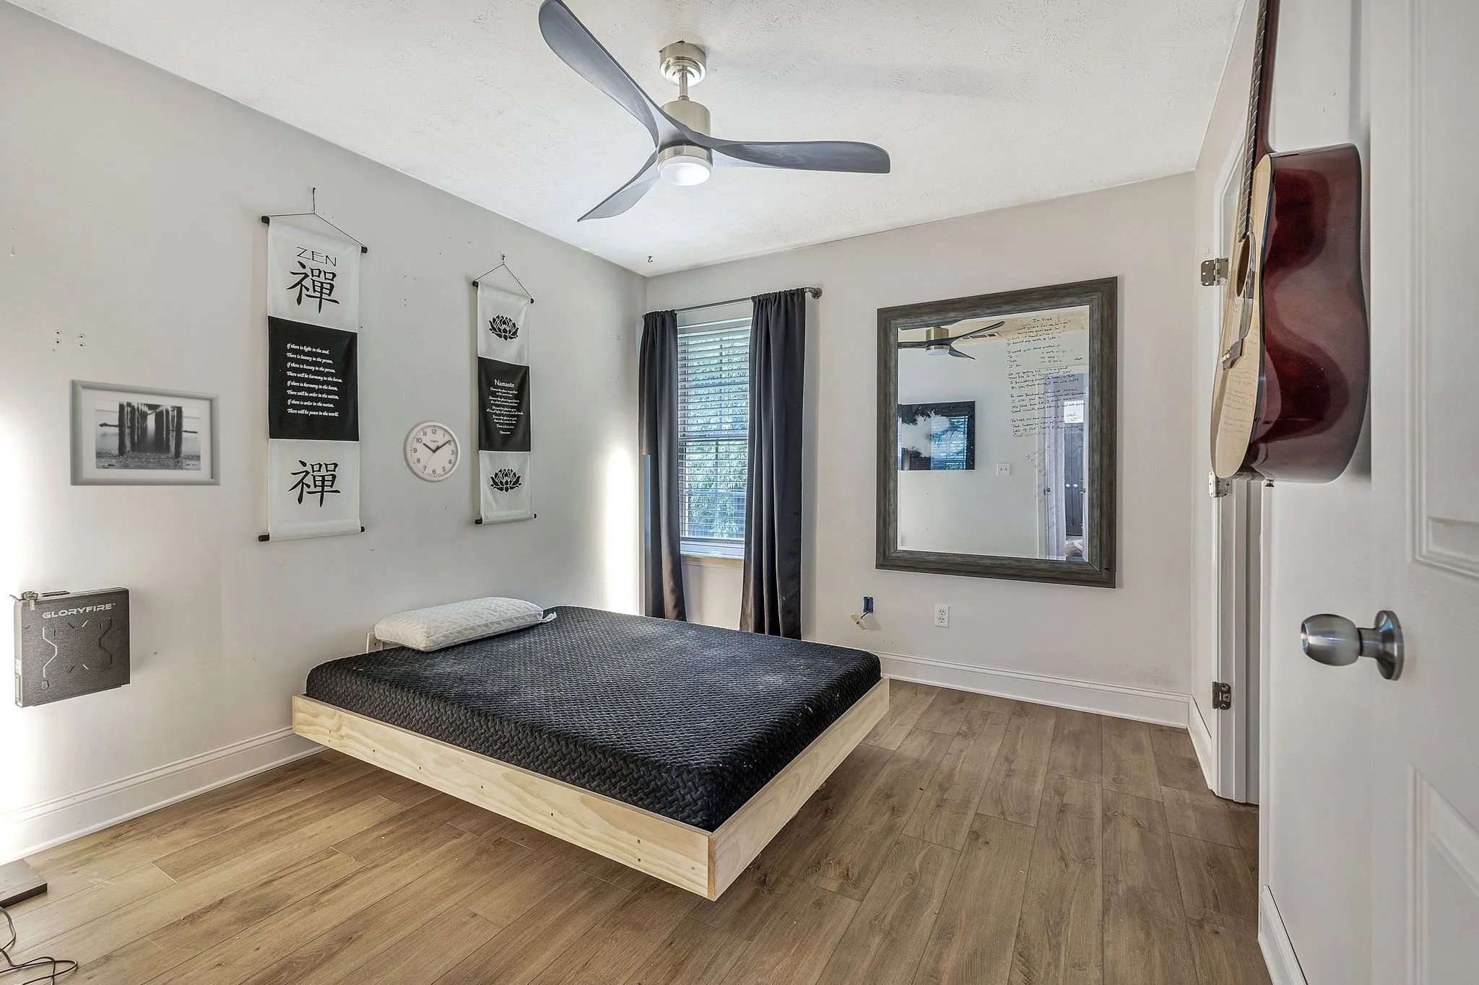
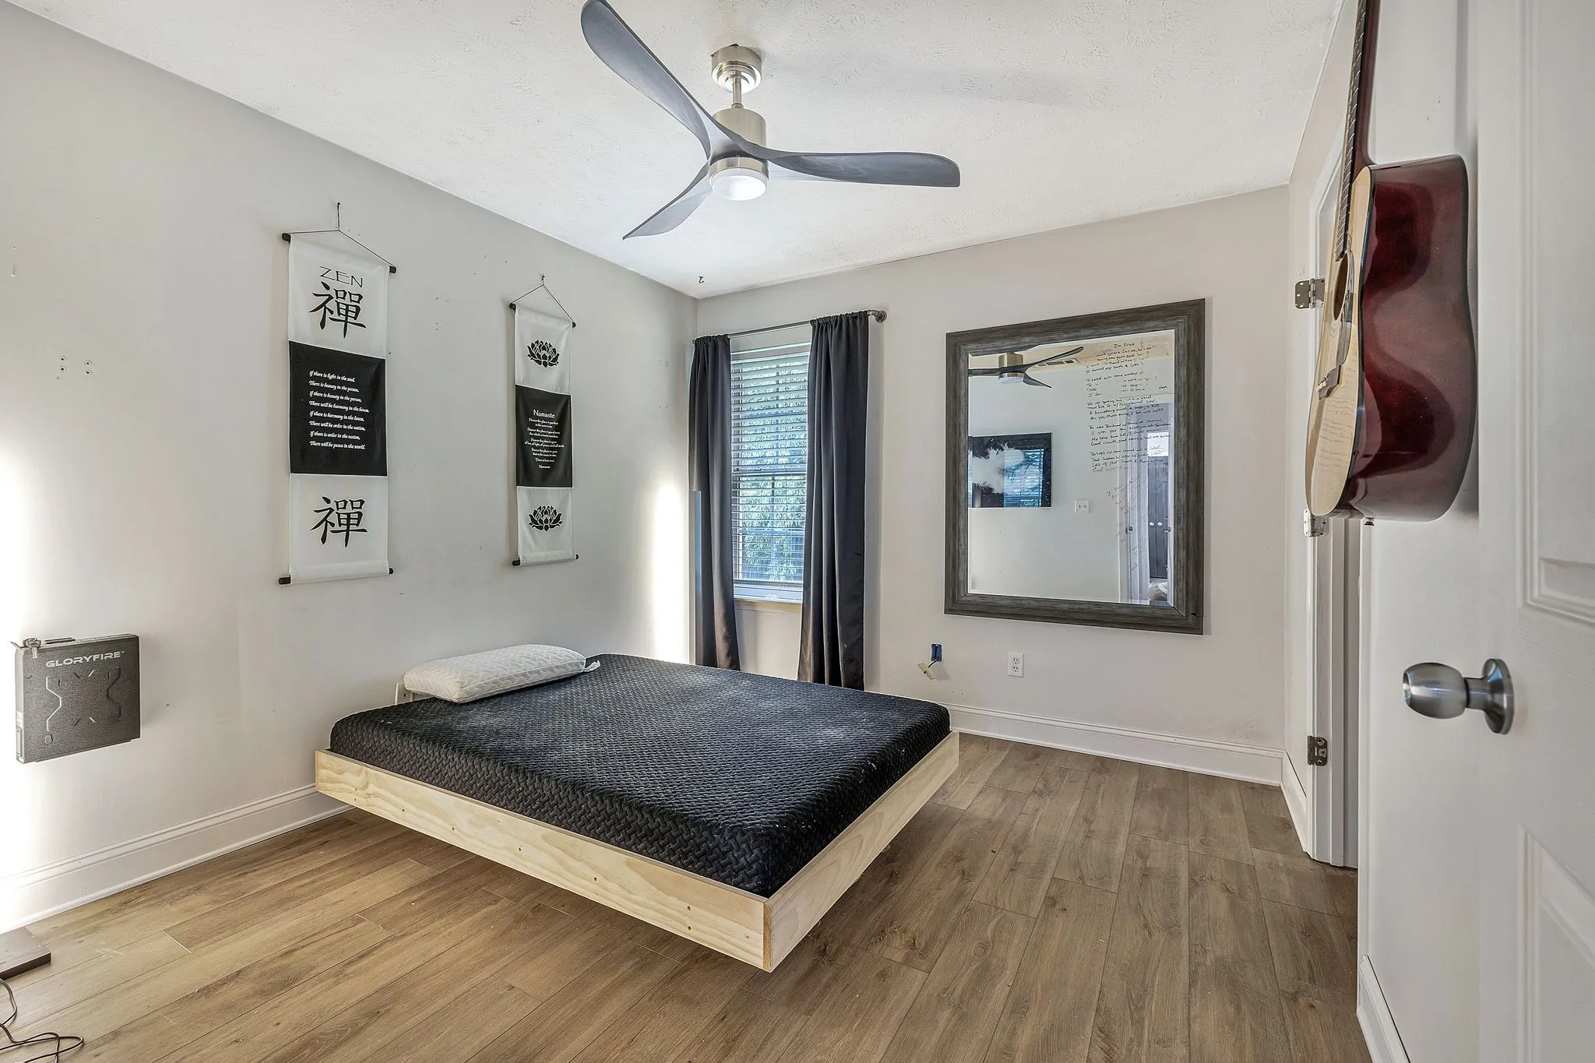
- wall art (151, 436)
- wall clock (433, 451)
